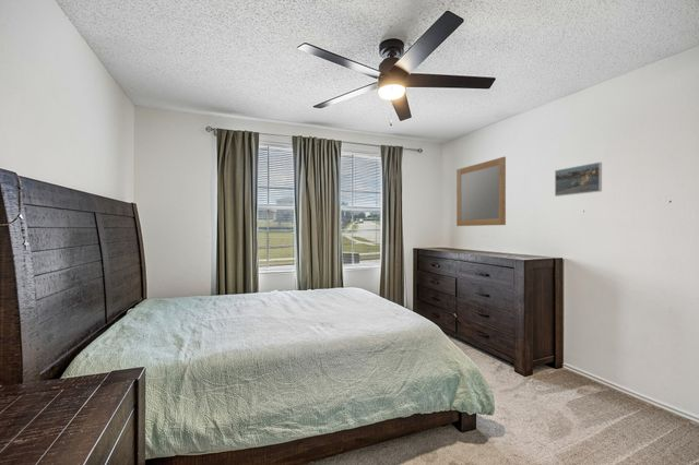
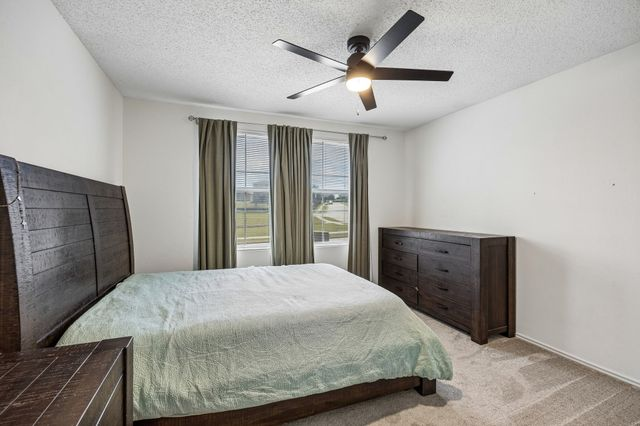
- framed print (577, 180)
- home mirror (478, 194)
